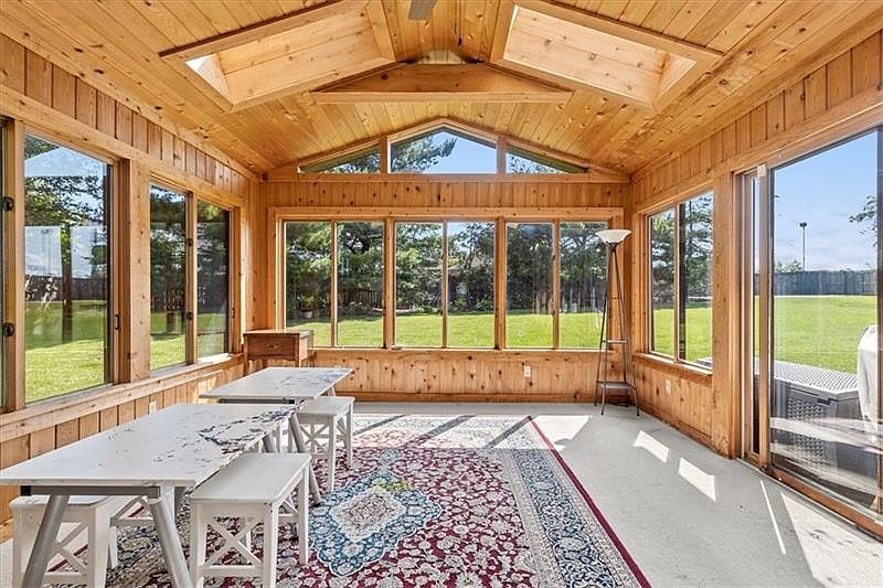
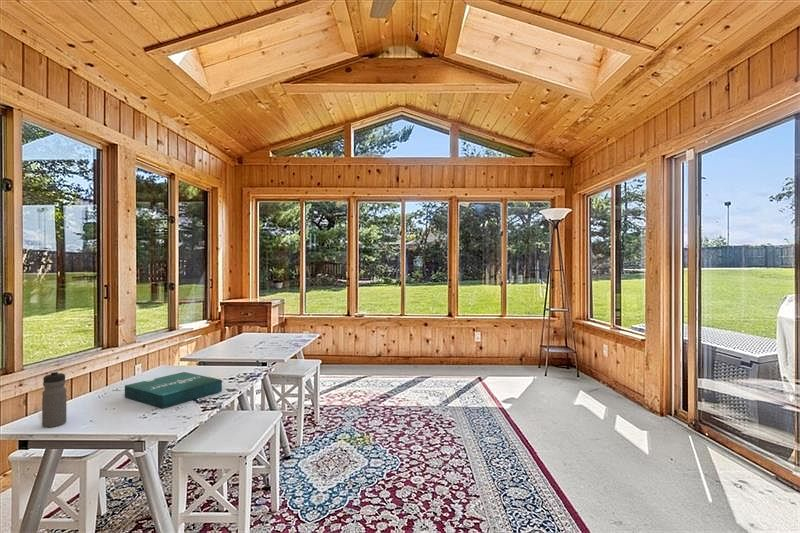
+ pizza box (174, 388)
+ water bottle (54, 397)
